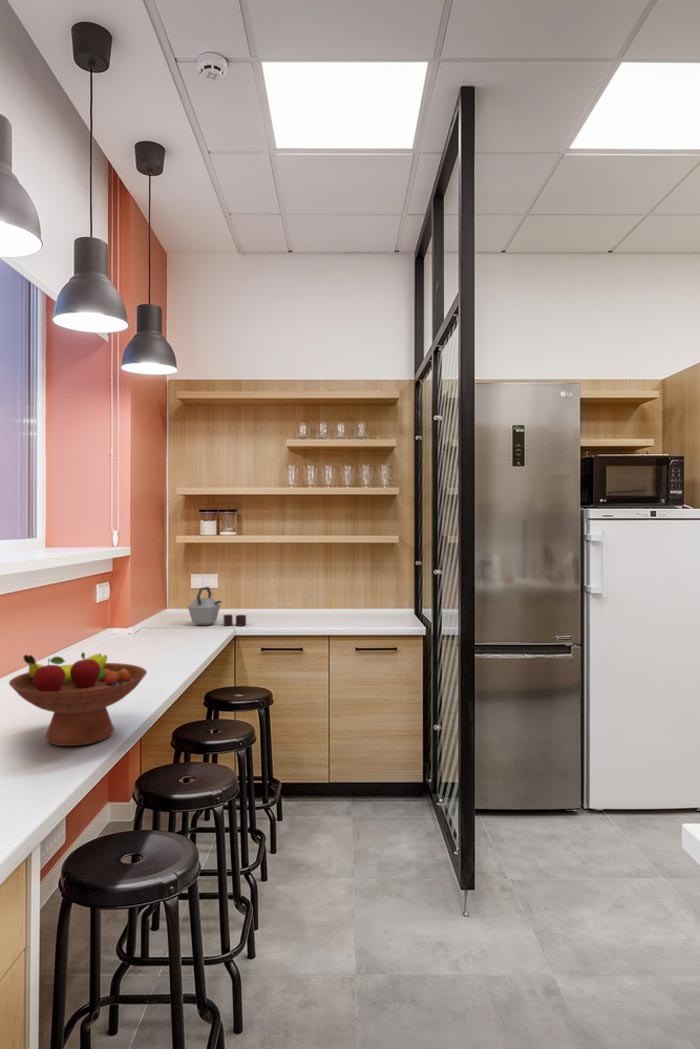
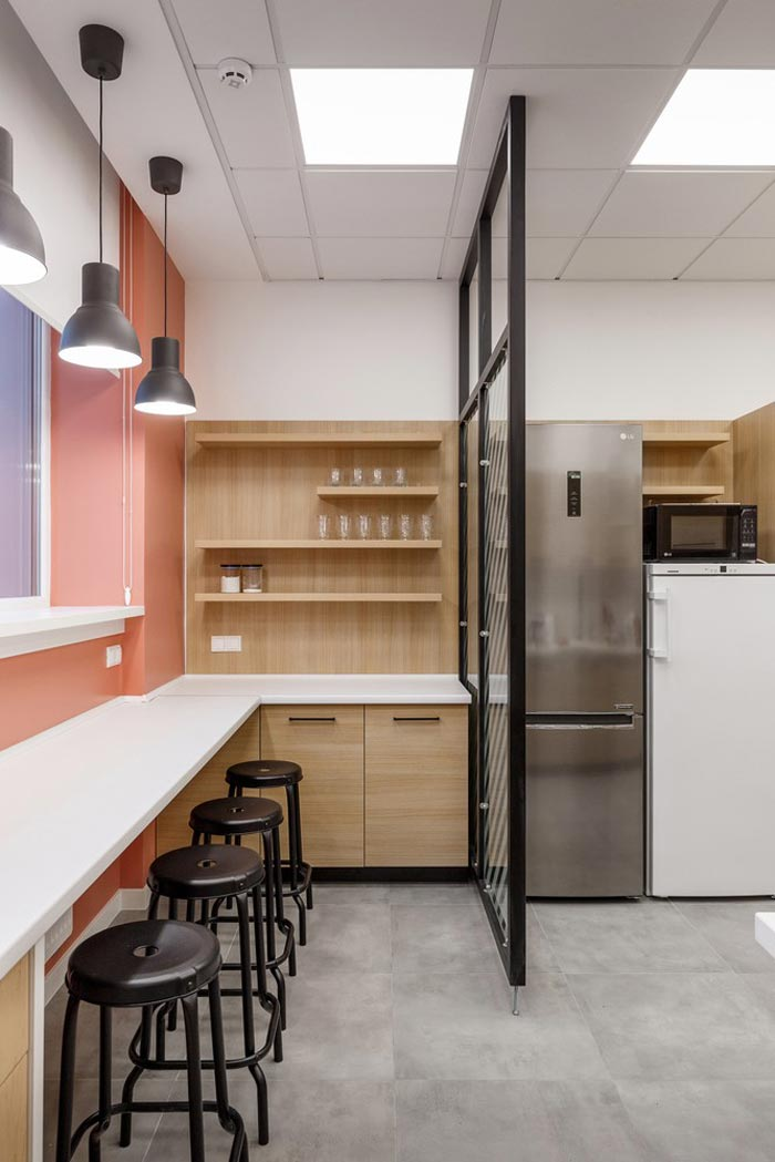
- fruit bowl (80, 694)
- kettle (218, 606)
